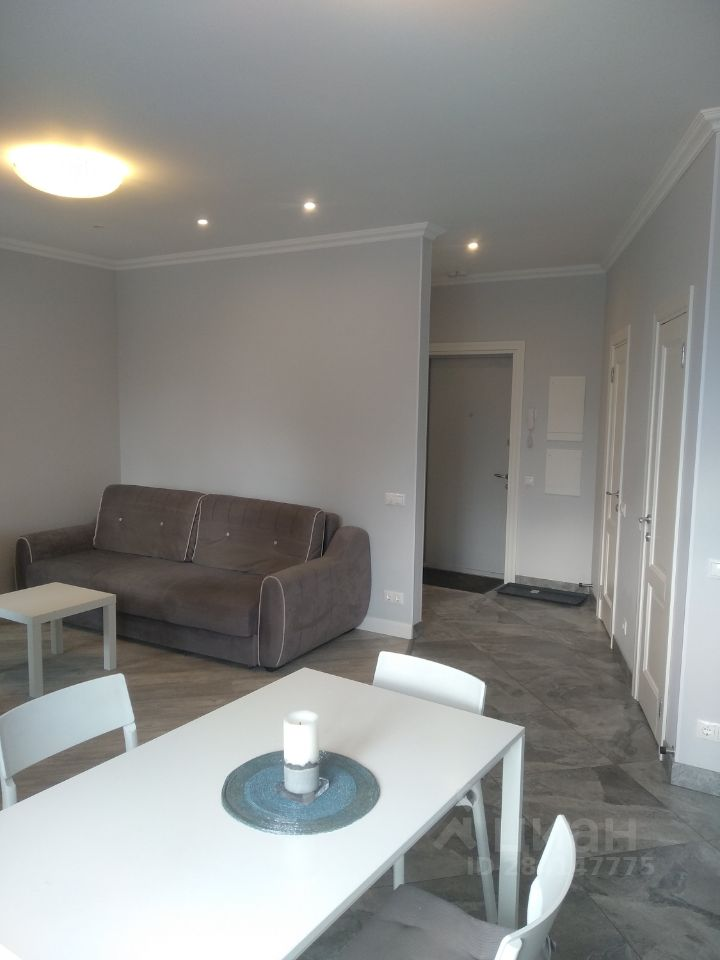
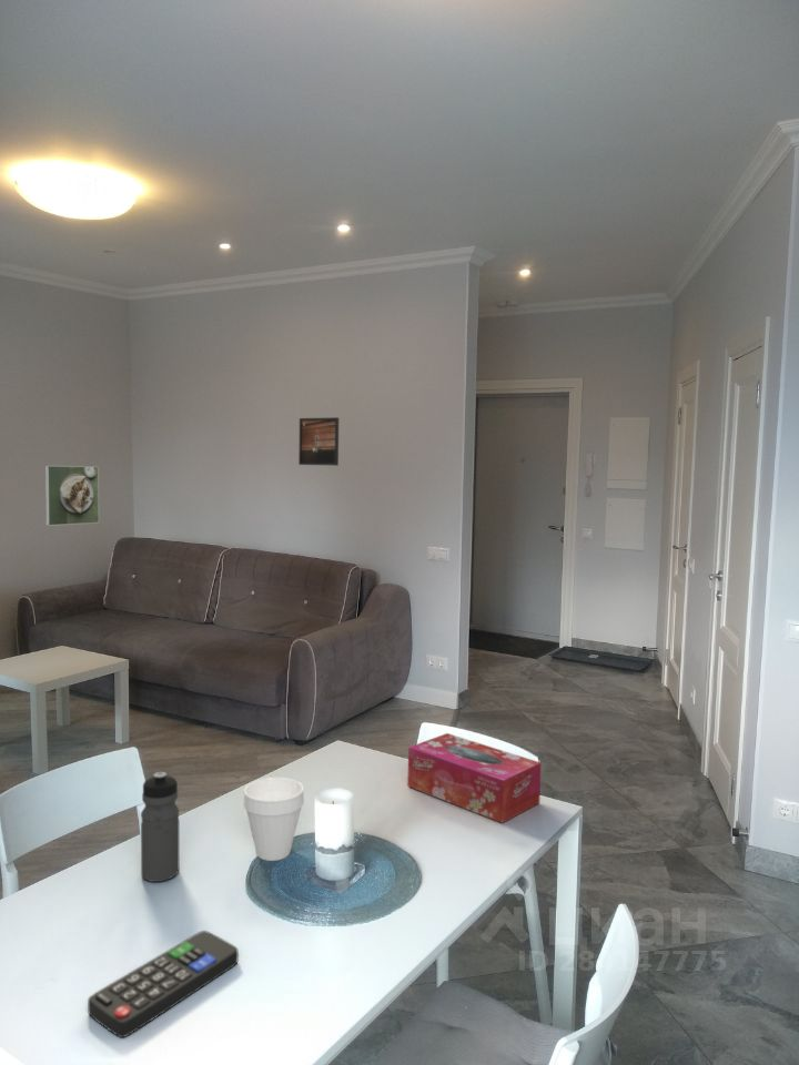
+ cup (273, 820)
+ tissue box (473, 774)
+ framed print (72, 495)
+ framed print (318, 442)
+ water bottle (160, 823)
+ remote control (166, 977)
